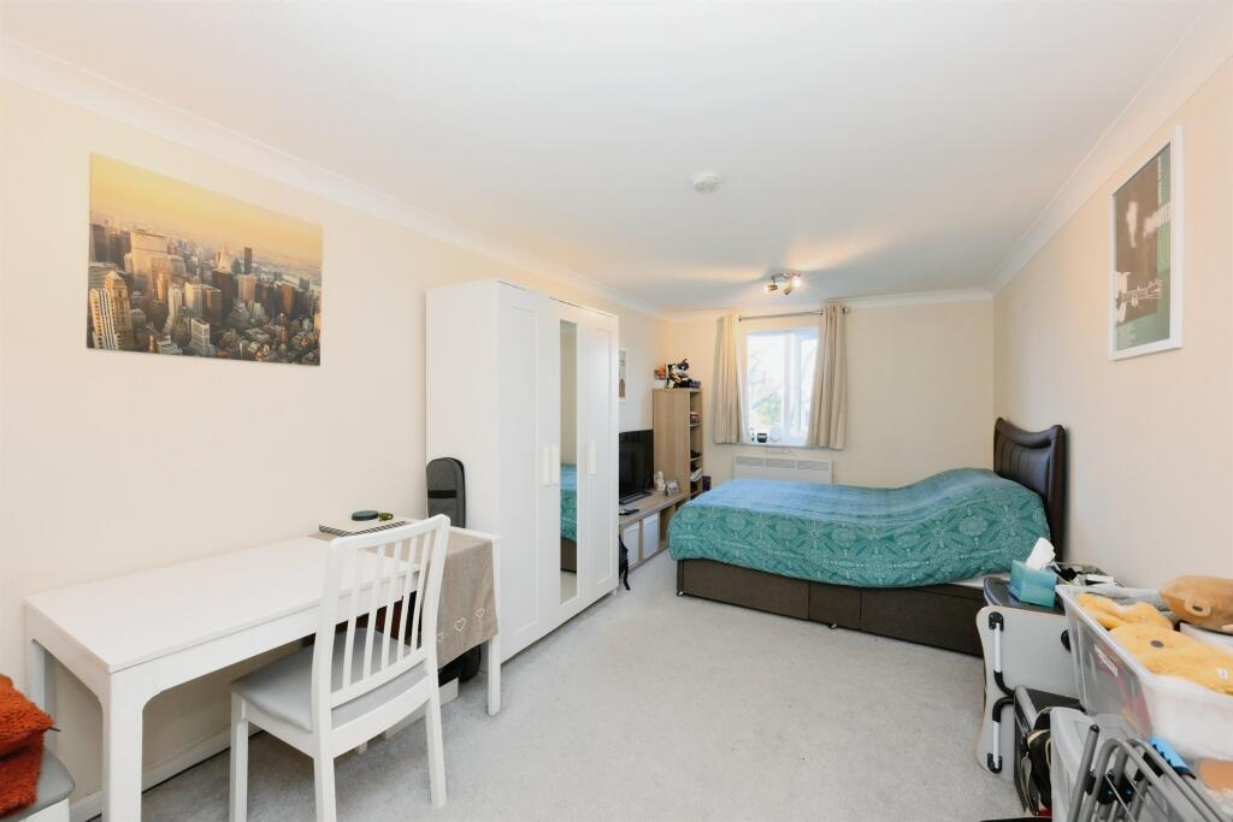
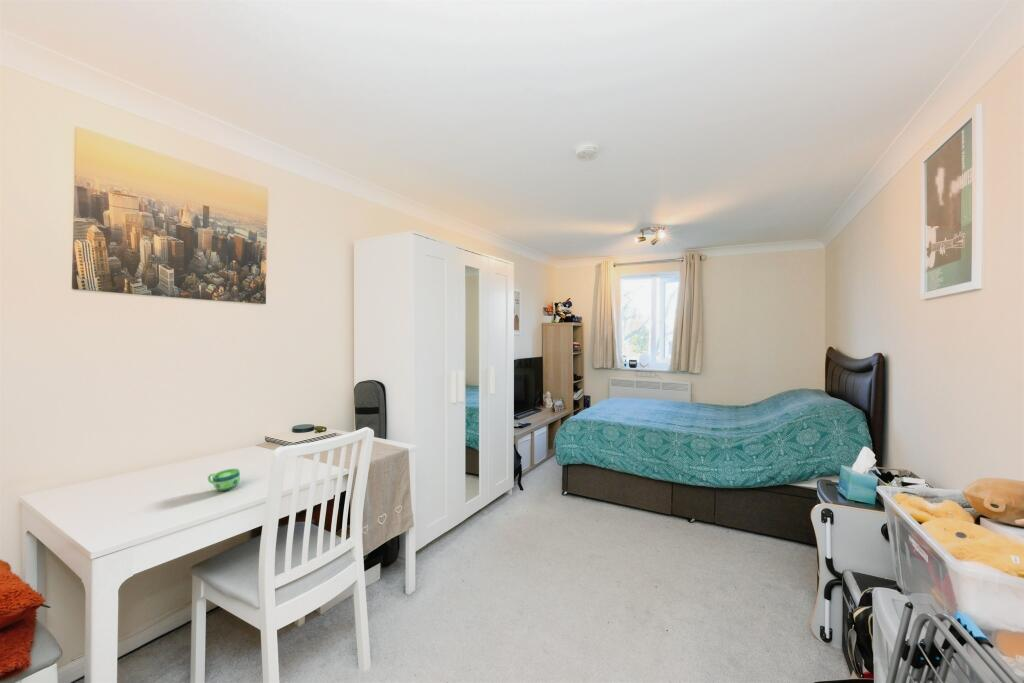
+ cup (222, 480)
